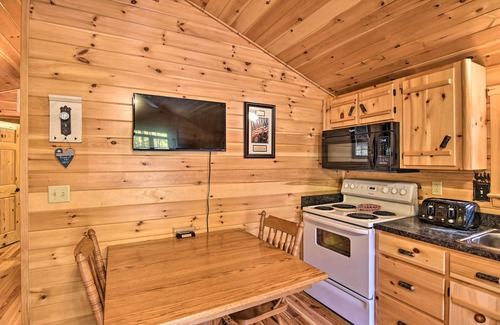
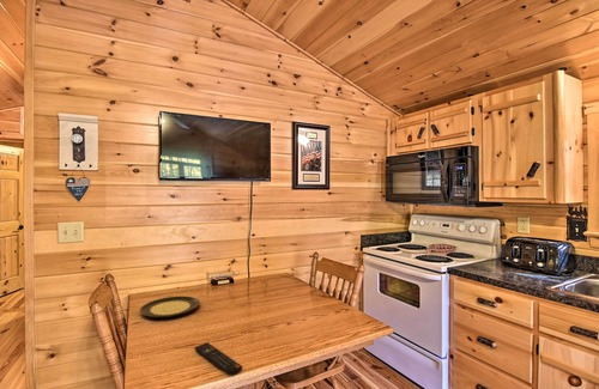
+ remote control (217, 358)
+ plate (170, 308)
